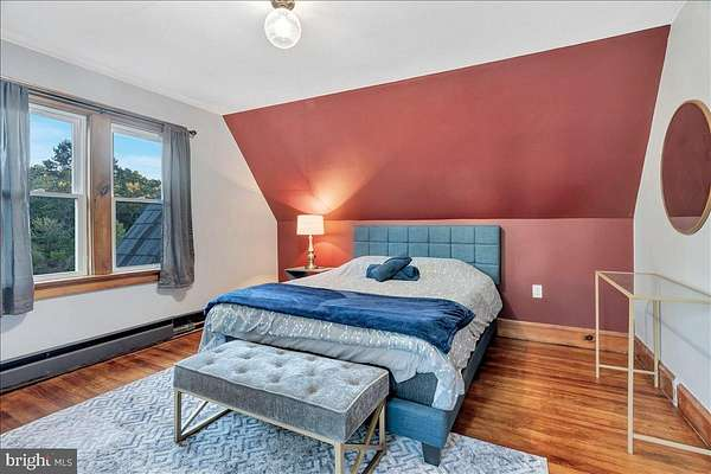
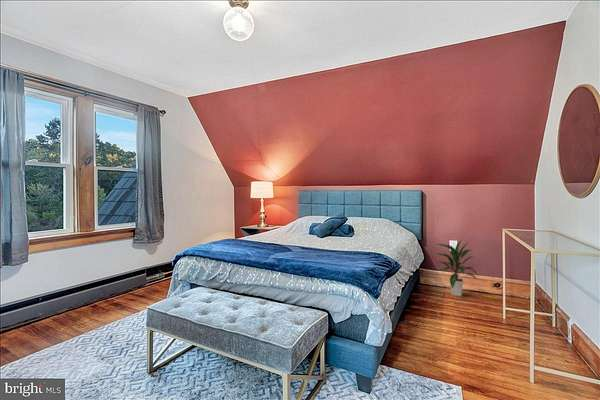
+ indoor plant (455, 267)
